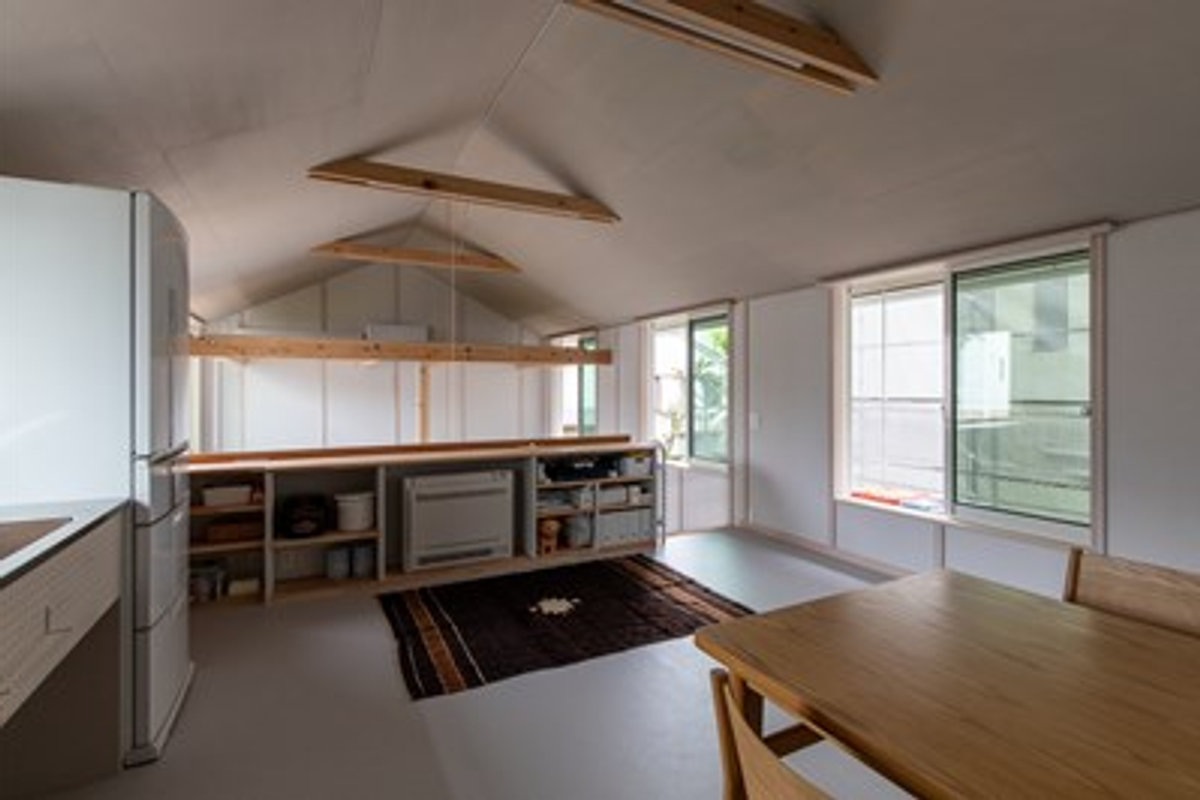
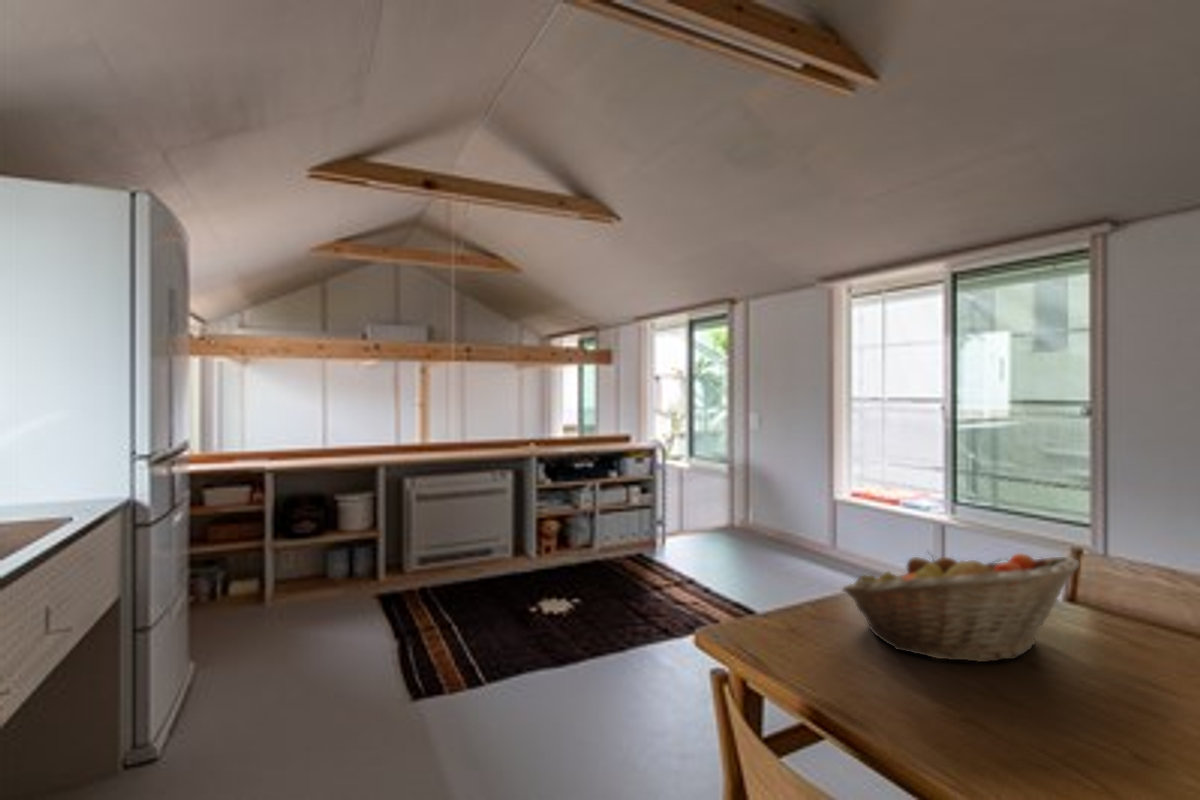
+ fruit basket (956, 592)
